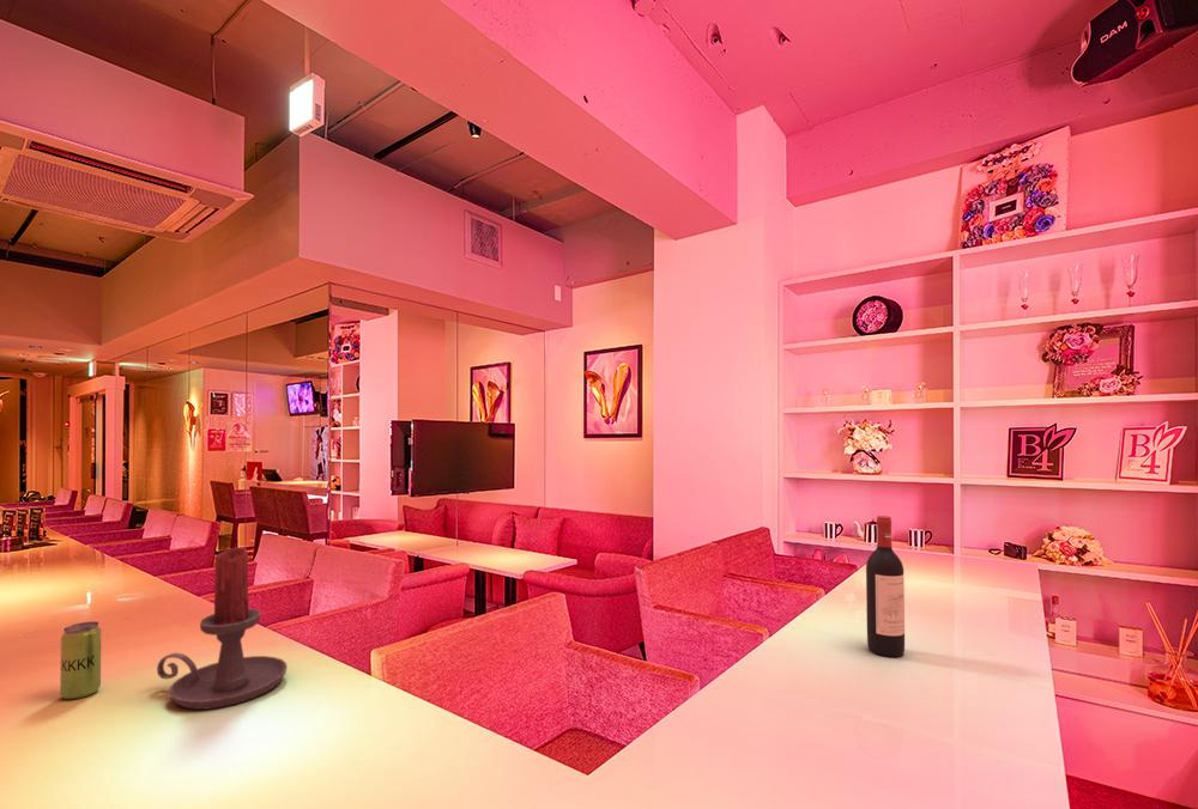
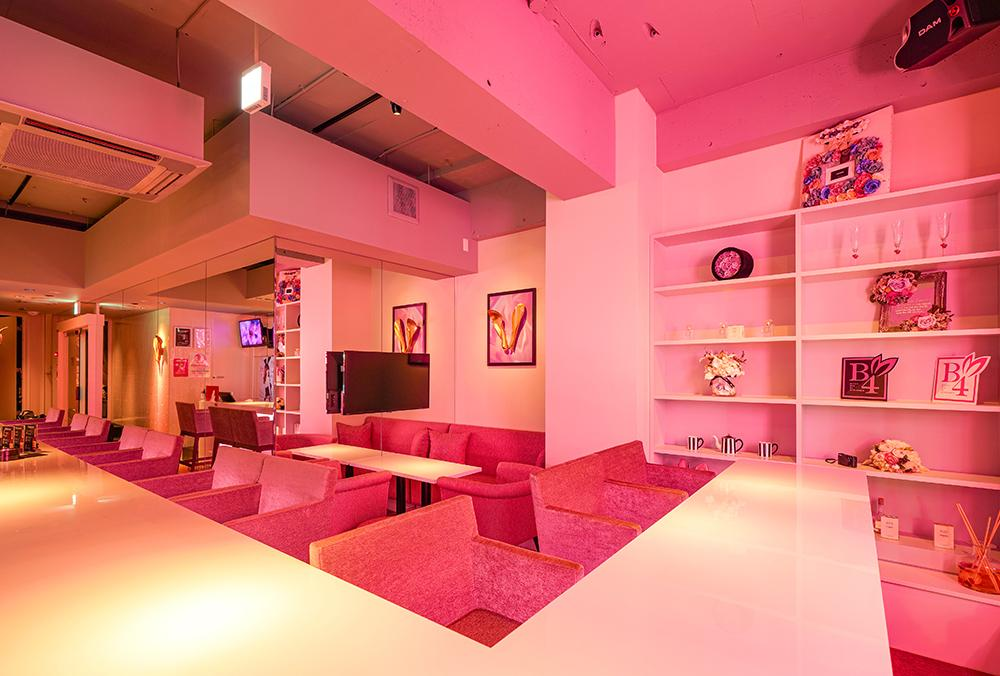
- wine bottle (884, 583)
- candle holder (217, 618)
- beverage can (80, 659)
